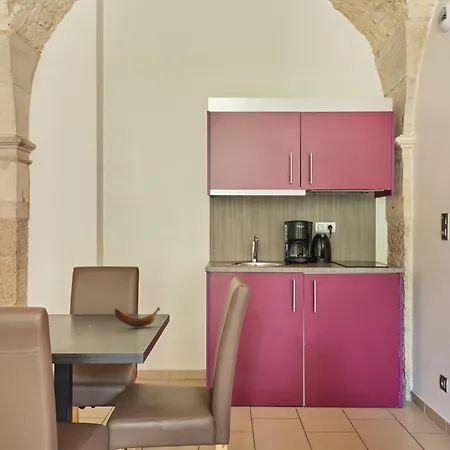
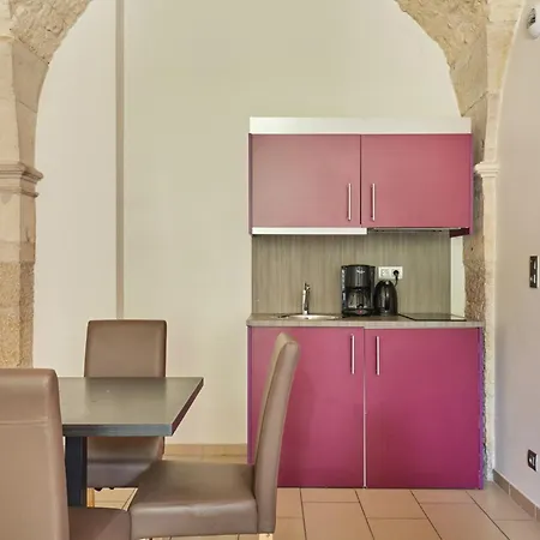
- banana (136, 317)
